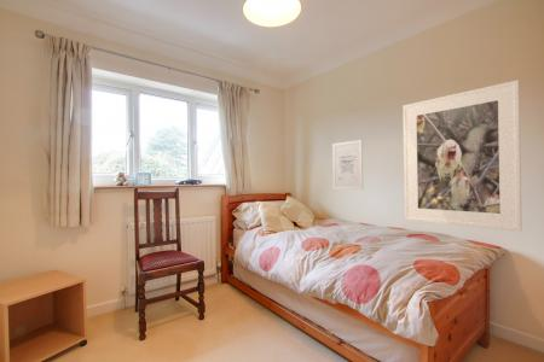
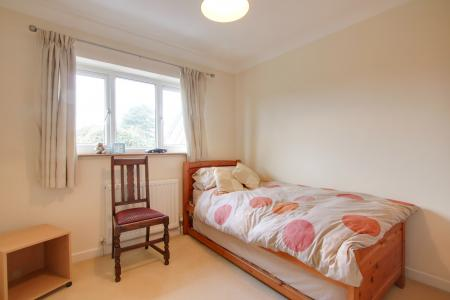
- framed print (453, 159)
- wall art (347, 165)
